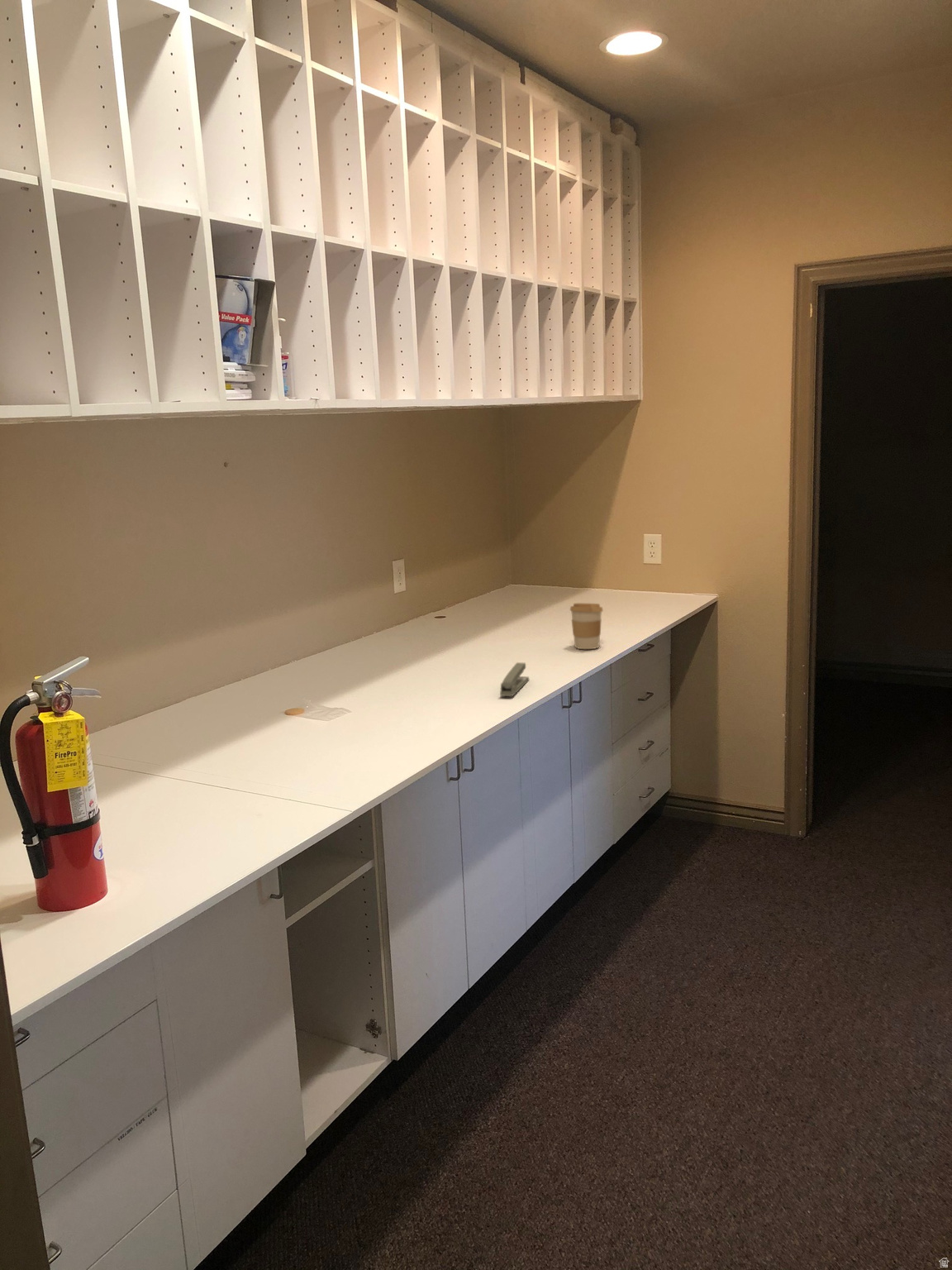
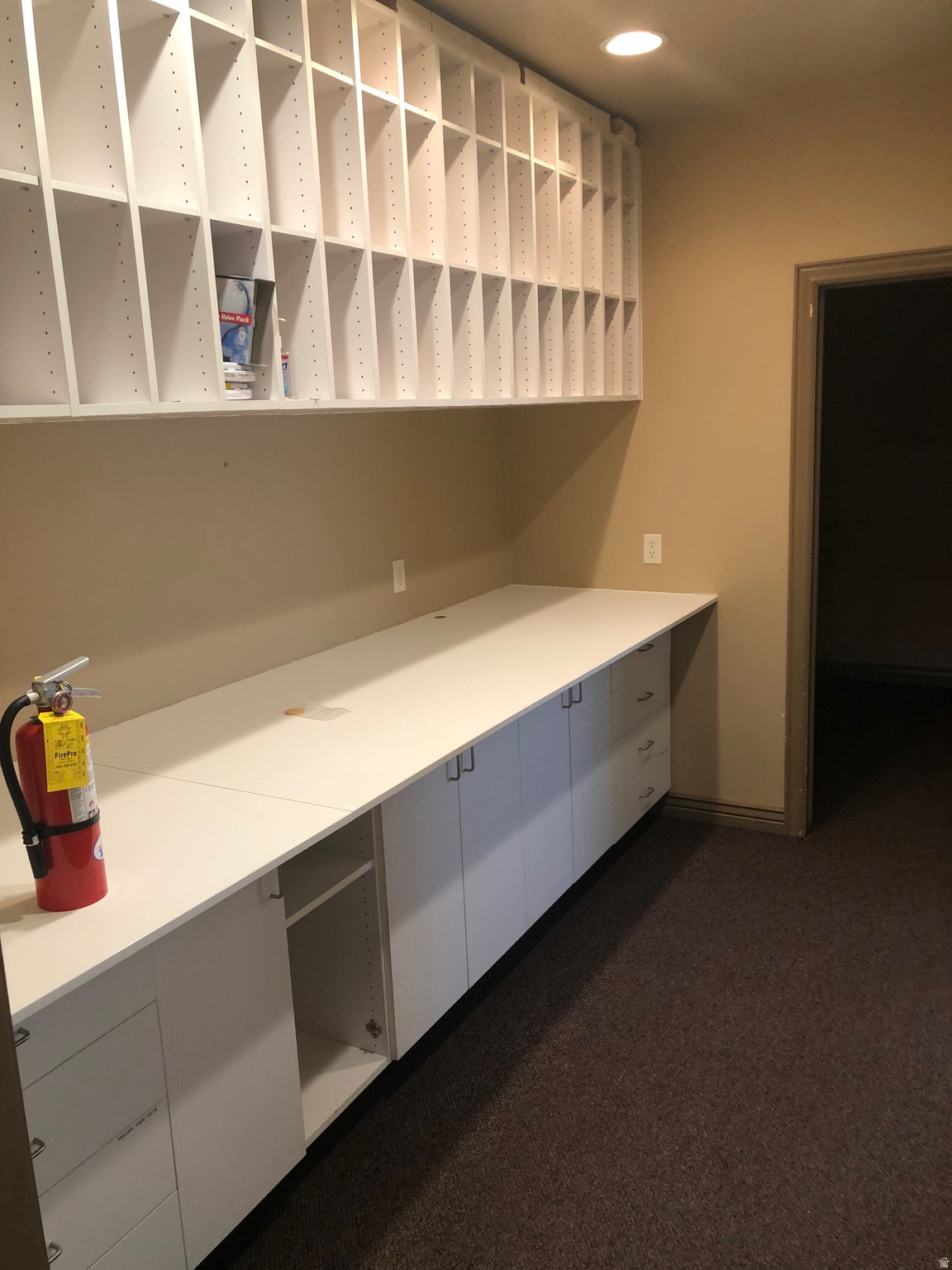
- coffee cup (586, 624)
- stapler (515, 678)
